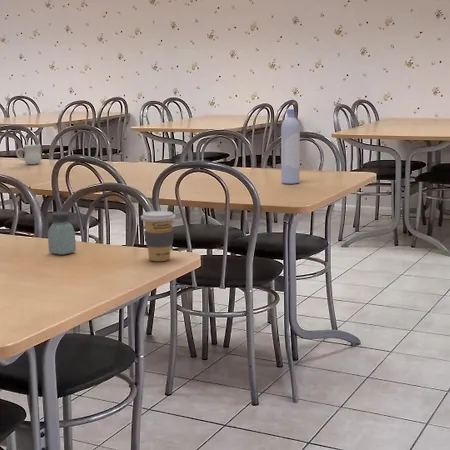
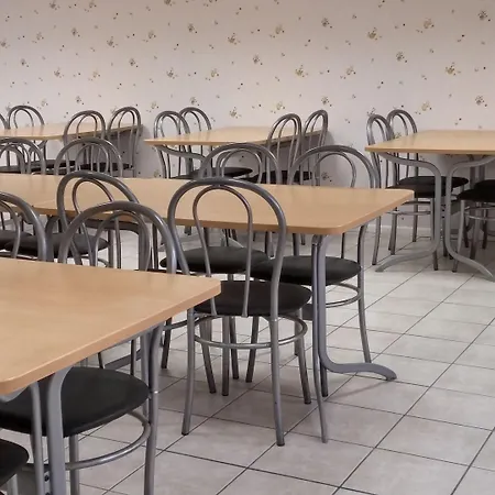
- bottle (290, 146)
- saltshaker (61, 232)
- mug (28, 154)
- coffee cup (158, 236)
